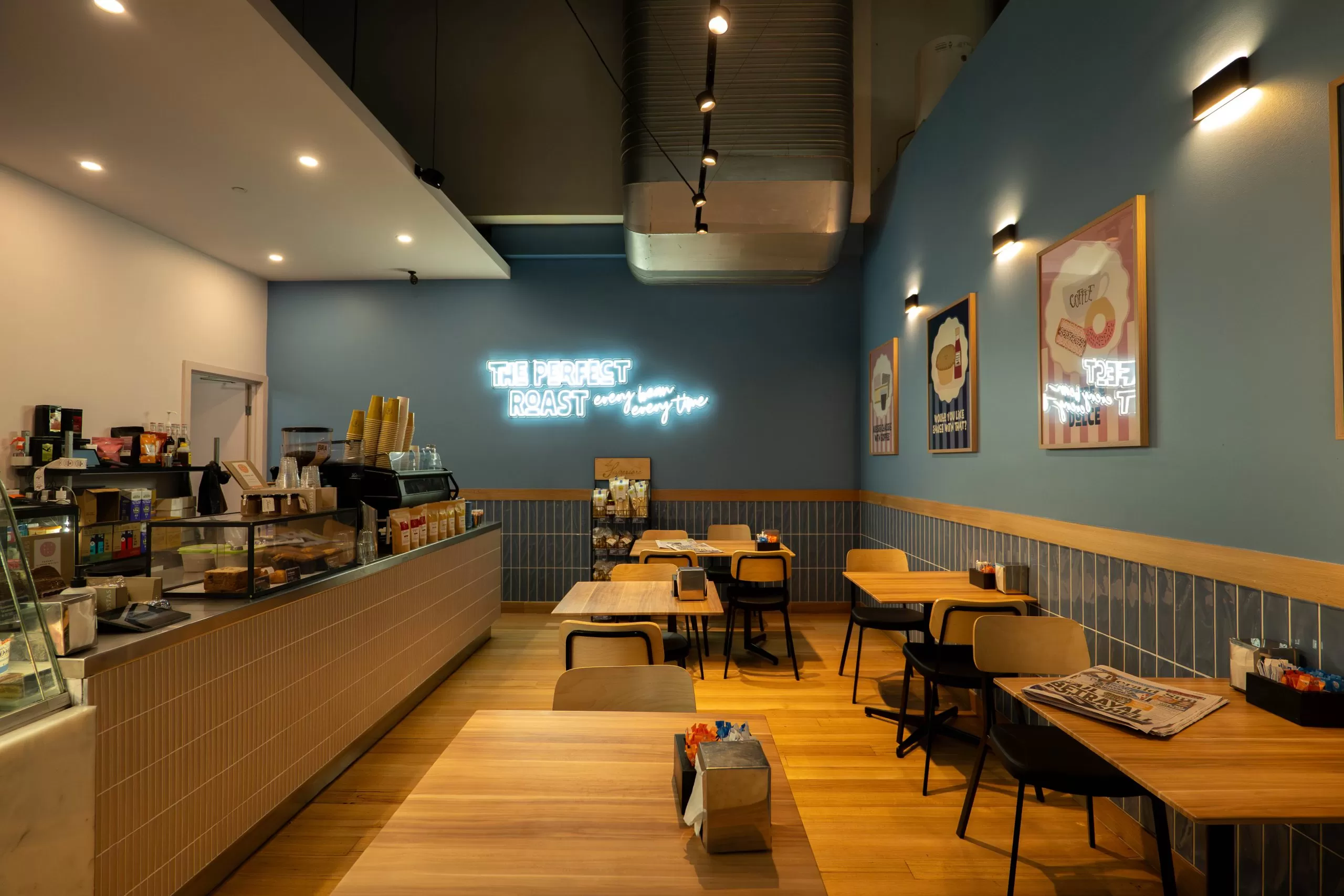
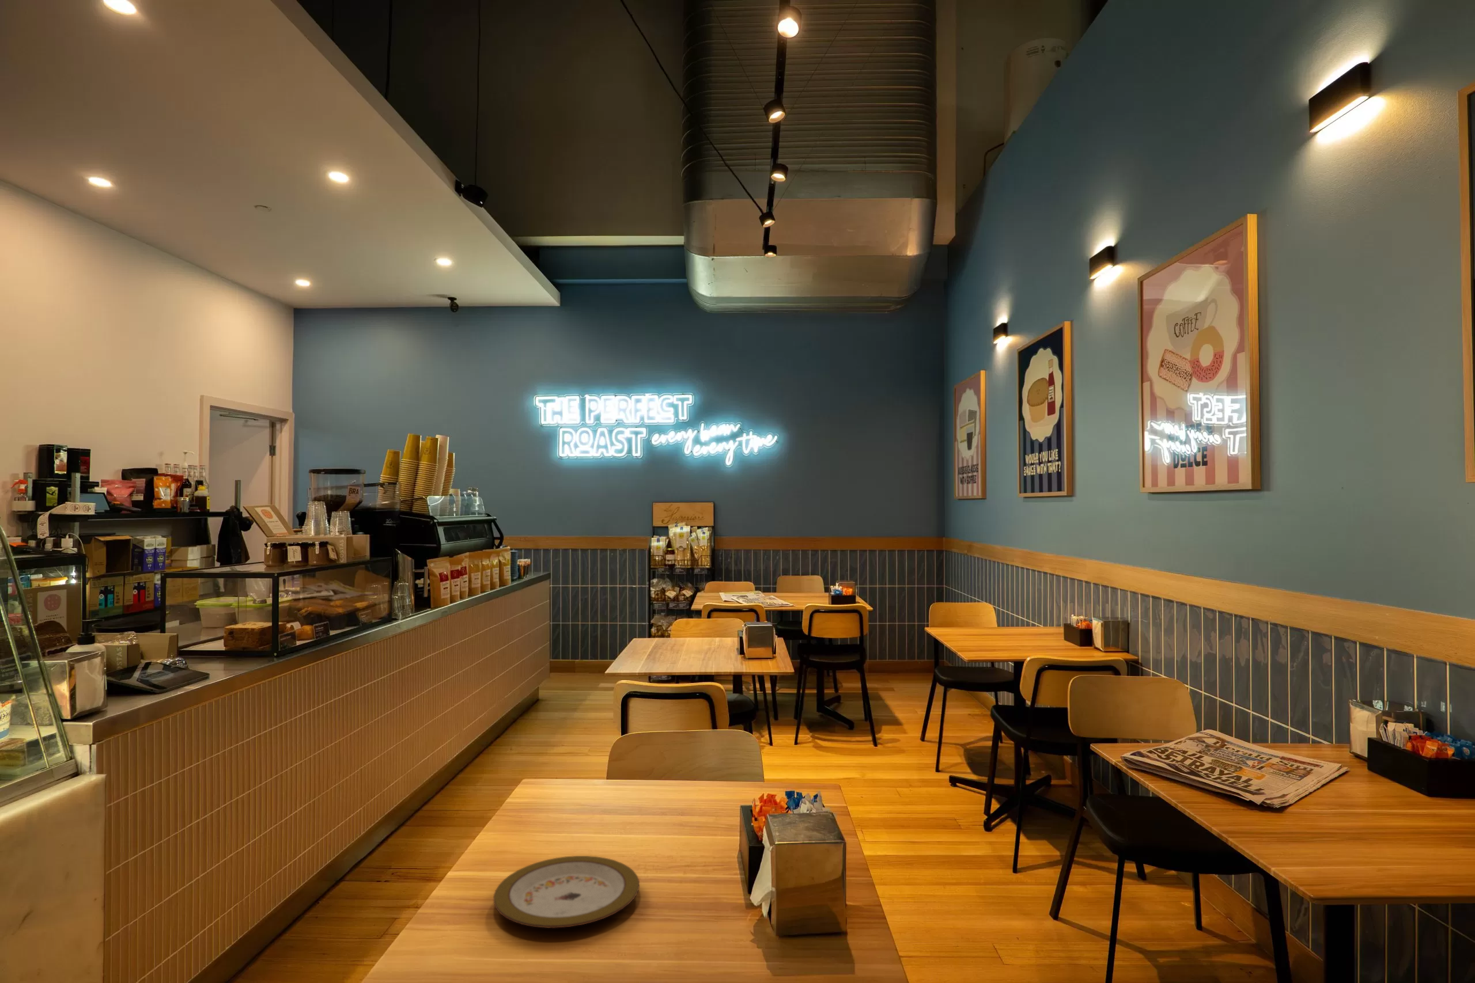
+ plate (567, 893)
